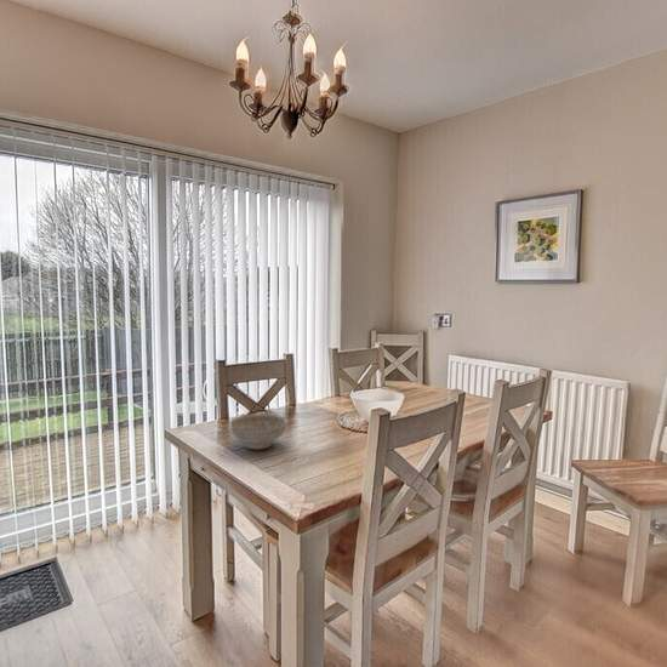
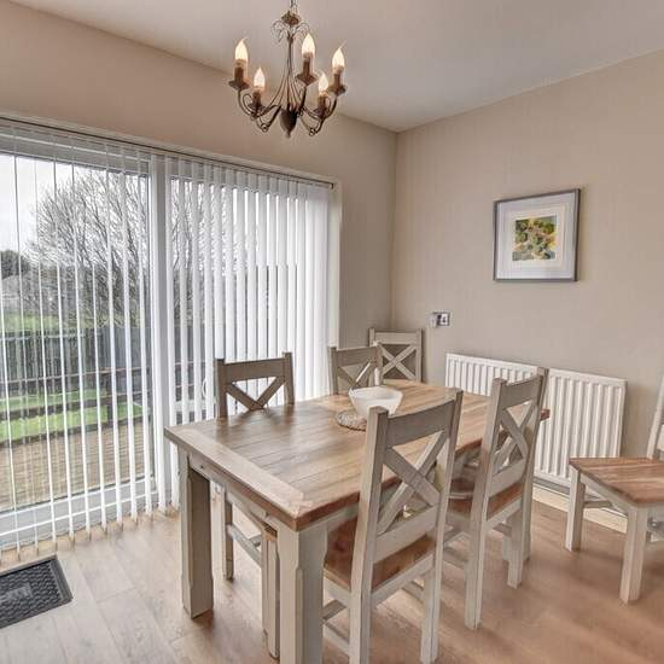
- decorative bowl (258, 433)
